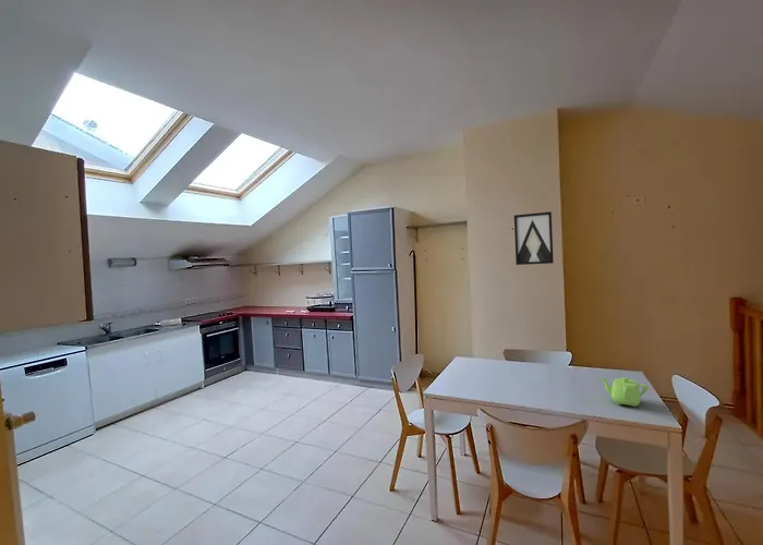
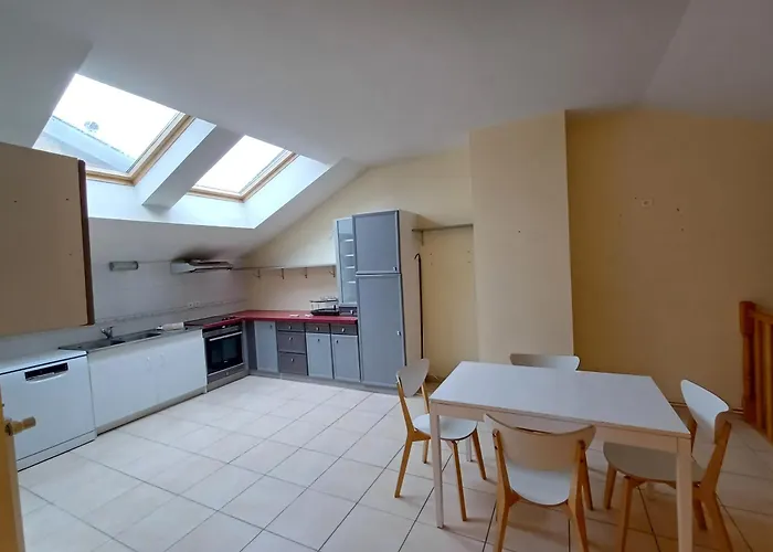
- wall art (533, 239)
- teapot (623, 390)
